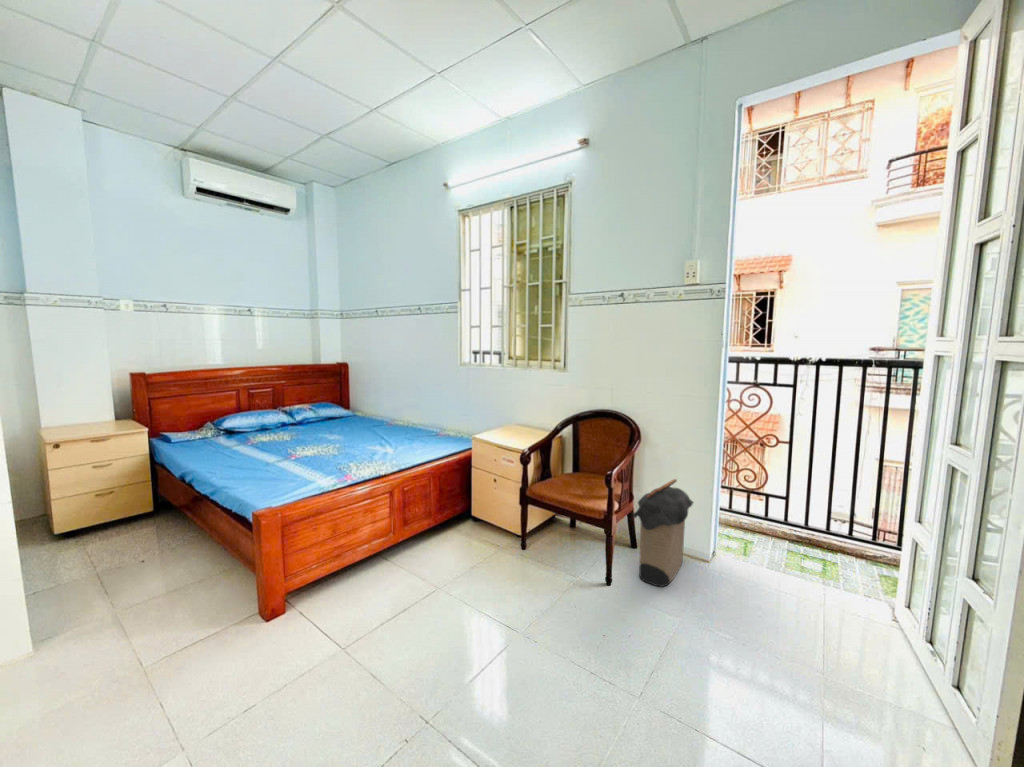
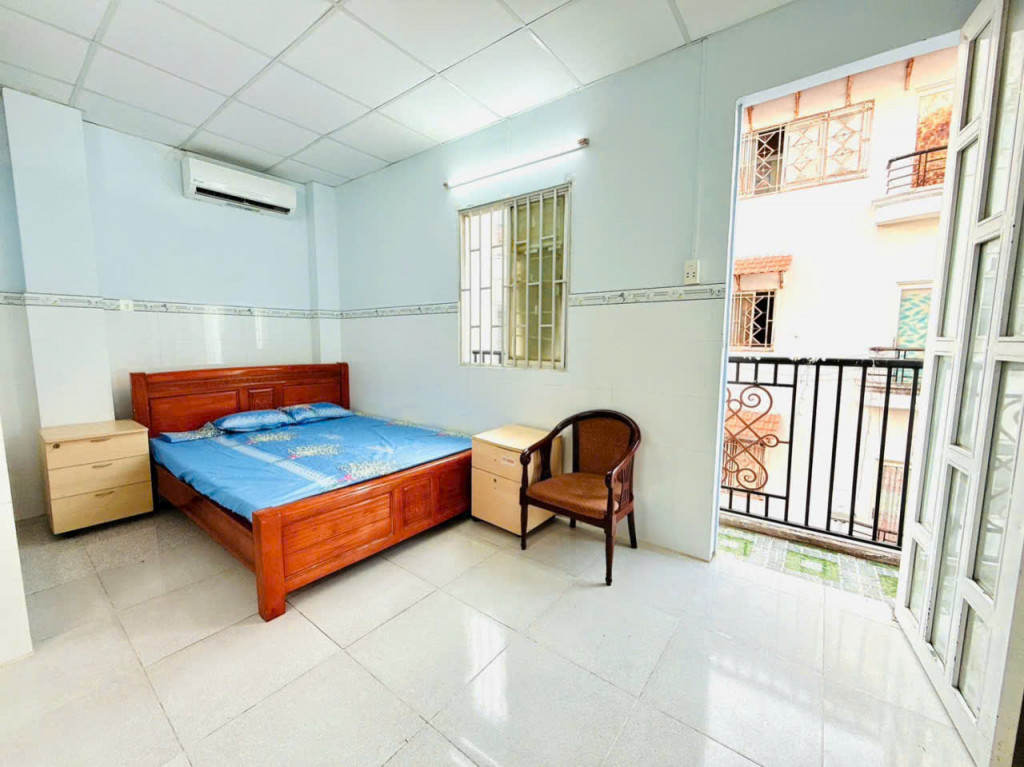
- laundry hamper (661, 521)
